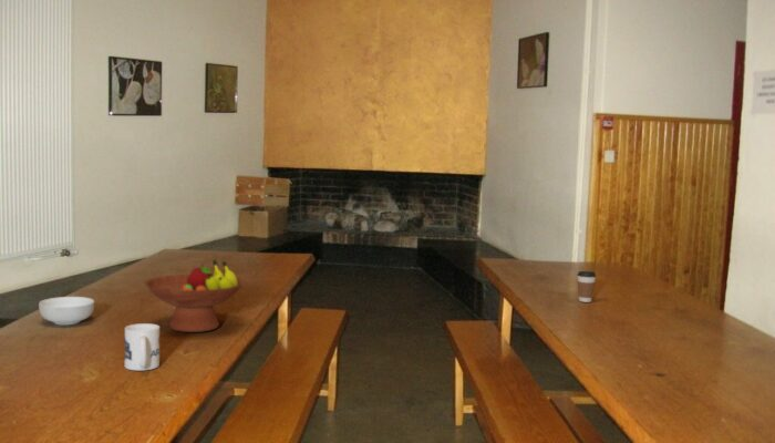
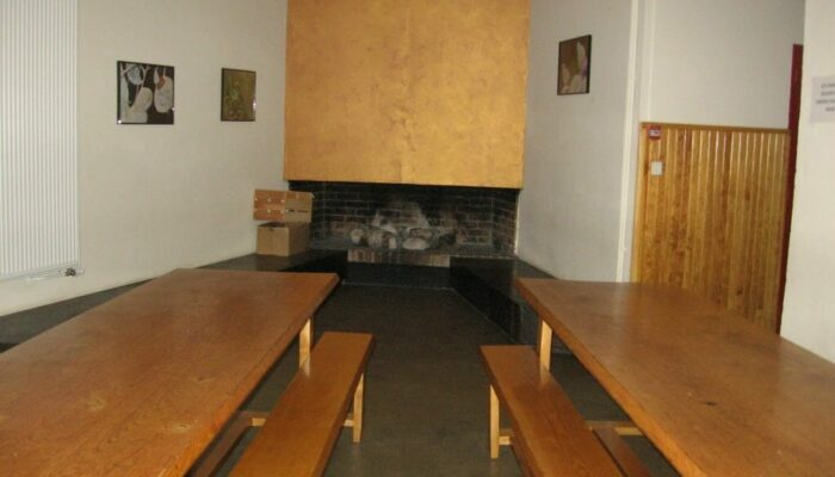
- mug (141, 348)
- cereal bowl (66, 311)
- coffee cup (586, 286)
- fruit bowl (194, 296)
